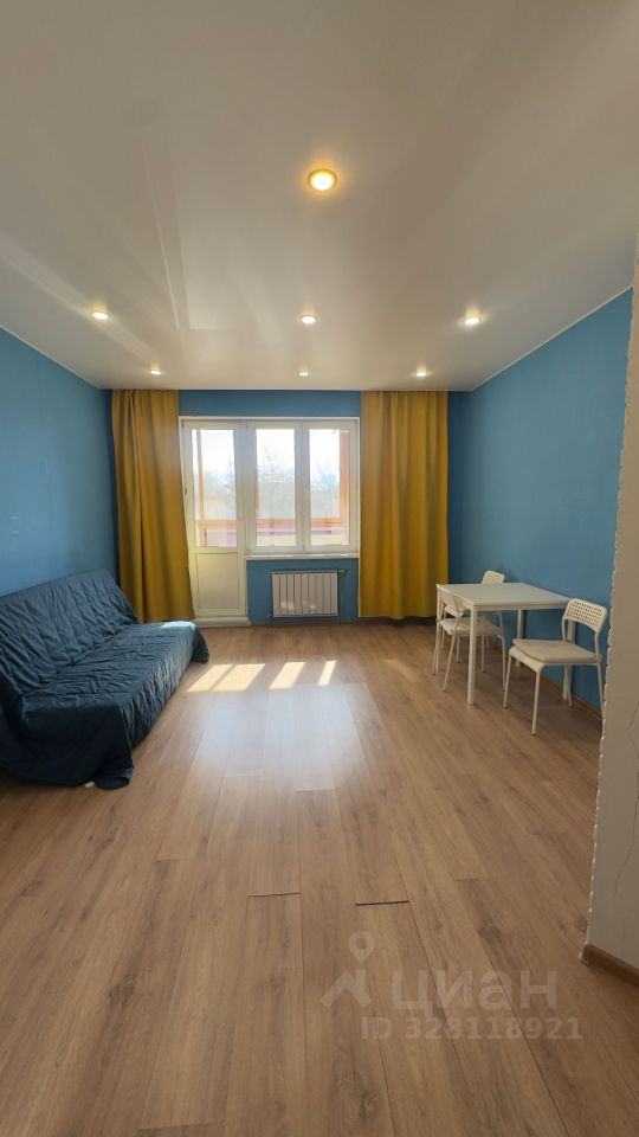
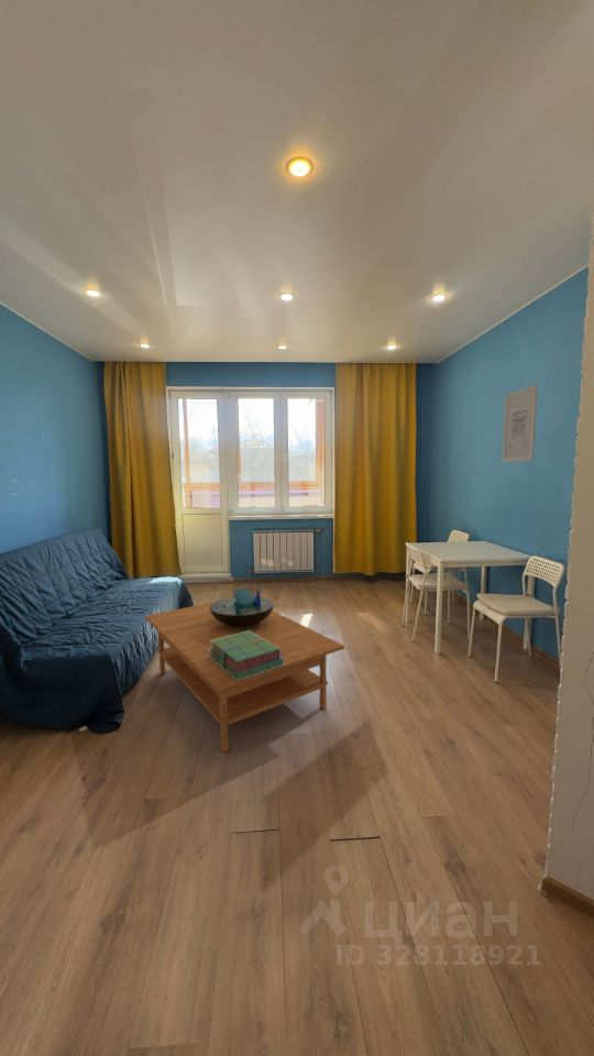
+ wall art (518, 426)
+ stack of books (244, 651)
+ coffee table (224, 670)
+ decorative bowl (242, 604)
